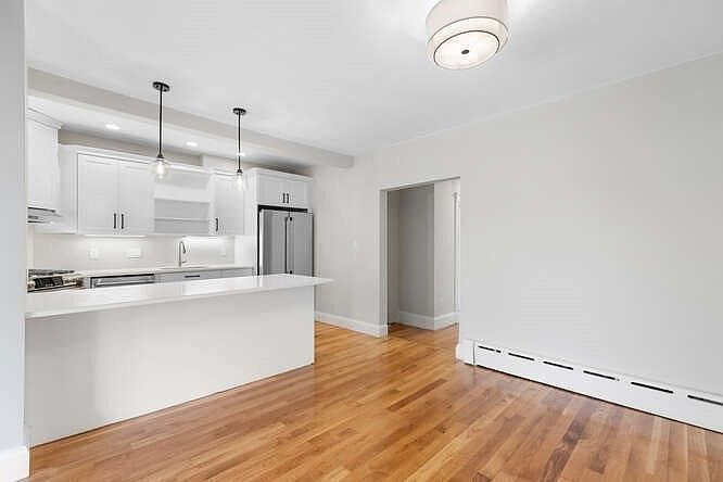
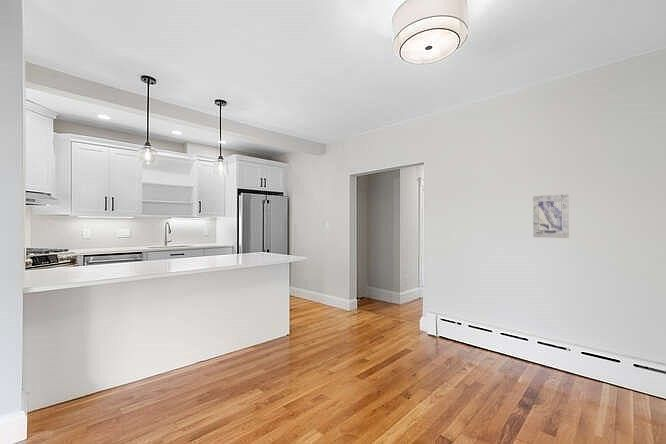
+ wall art (550, 216)
